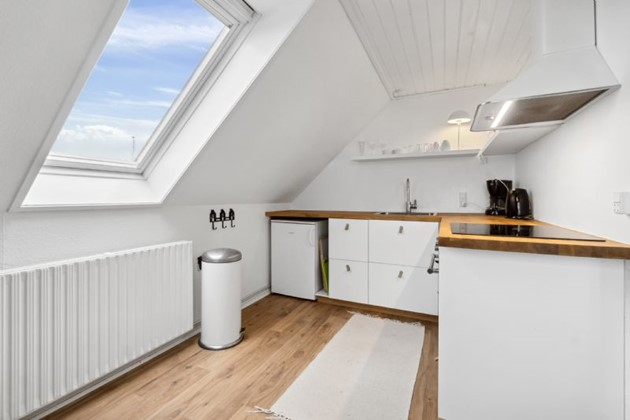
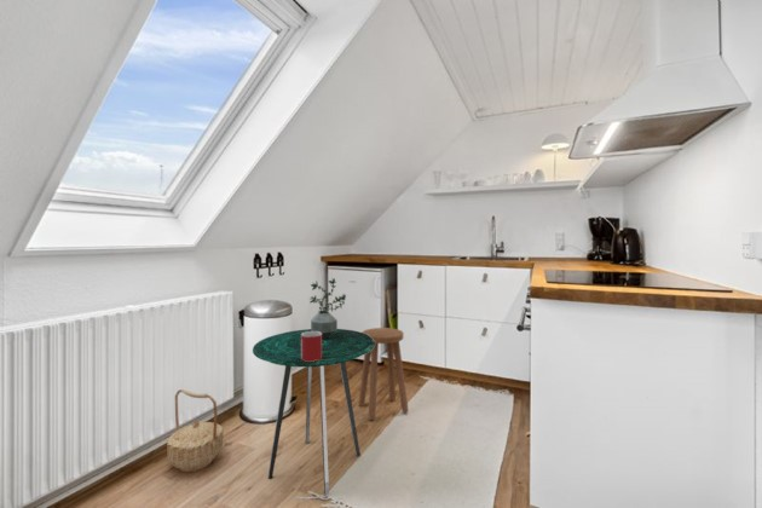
+ stool (376, 370)
+ side table (321, 404)
+ mug (311, 344)
+ potted plant (328, 306)
+ basket (195, 426)
